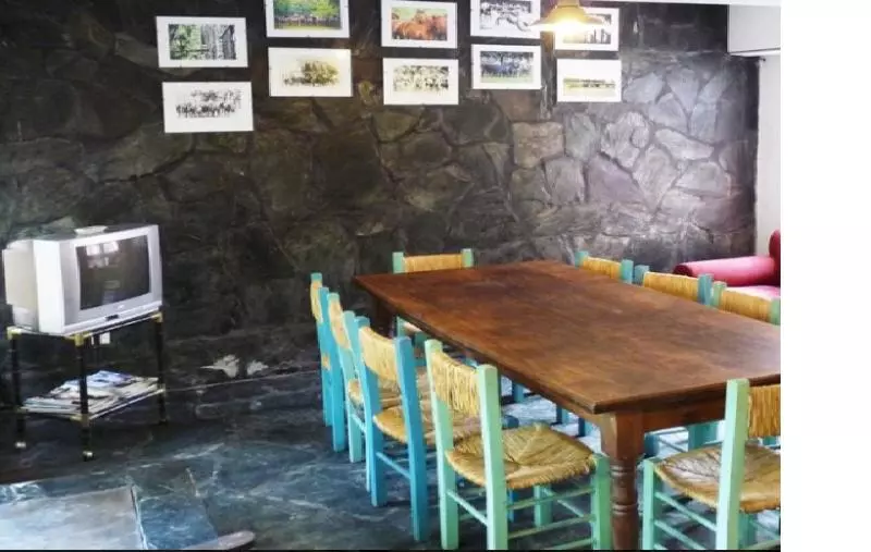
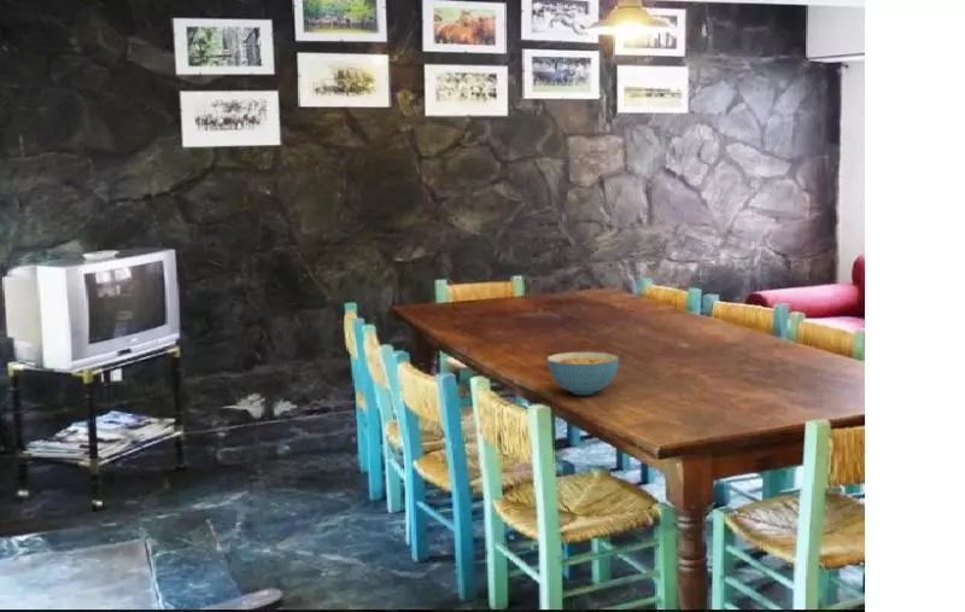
+ cereal bowl (583, 374)
